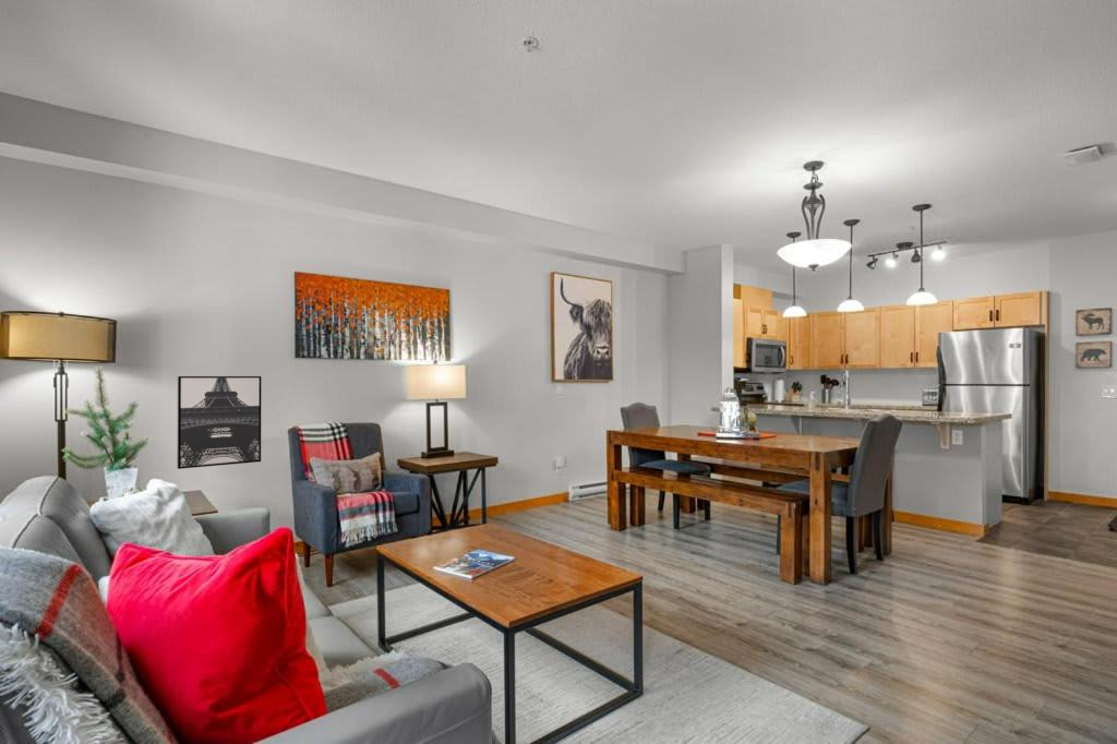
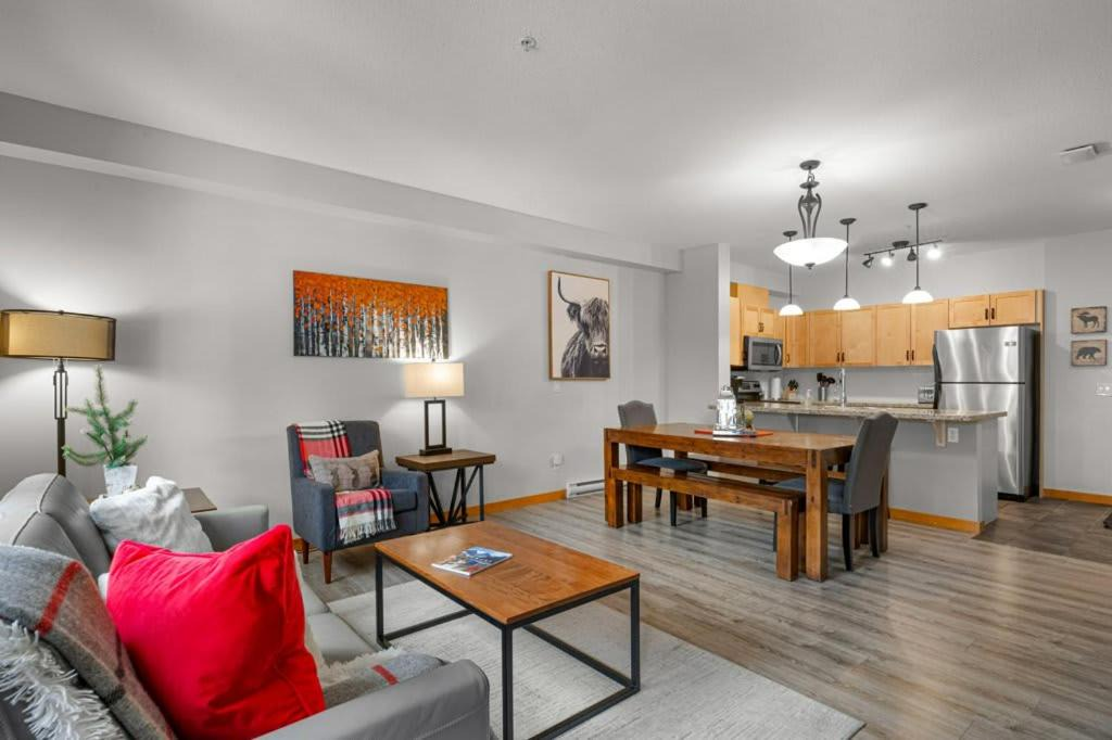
- wall art (220, 420)
